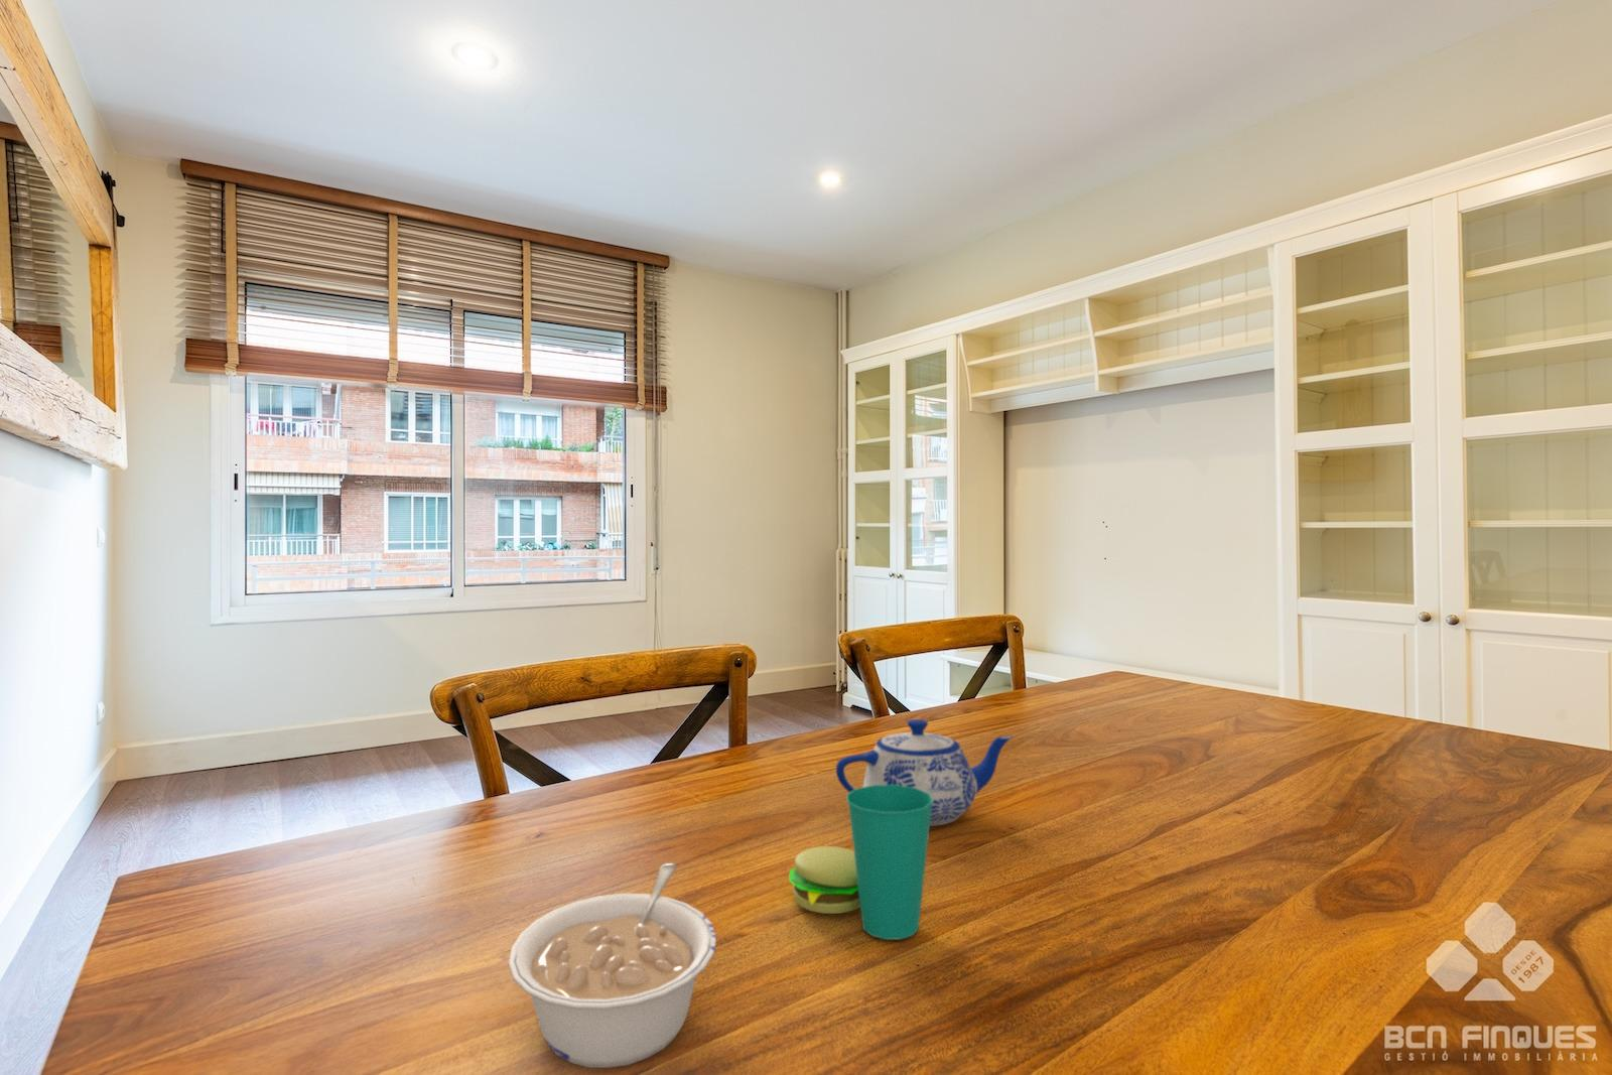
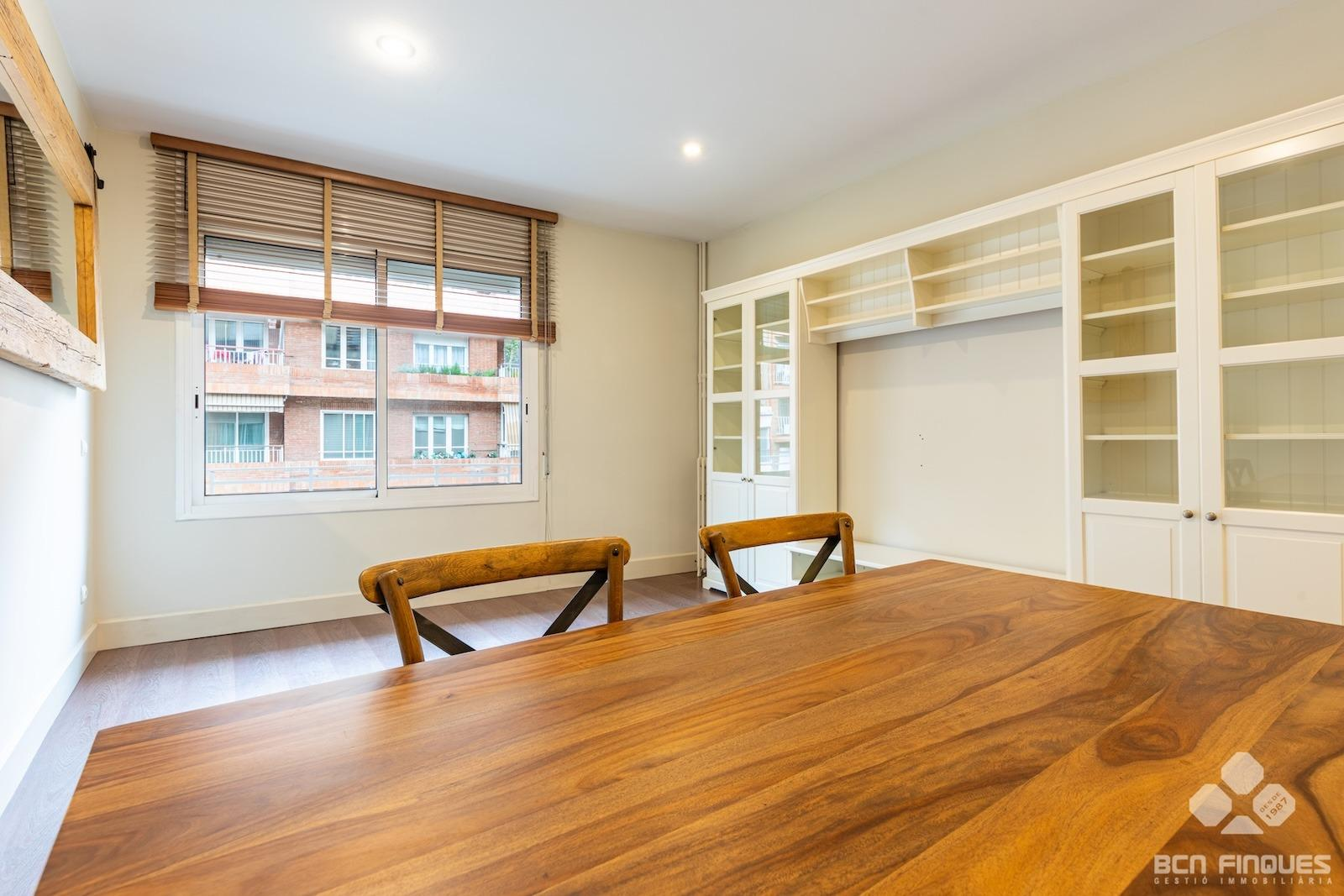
- legume (614, 968)
- cup (859, 851)
- teapot (927, 765)
